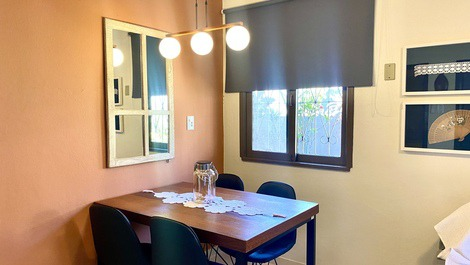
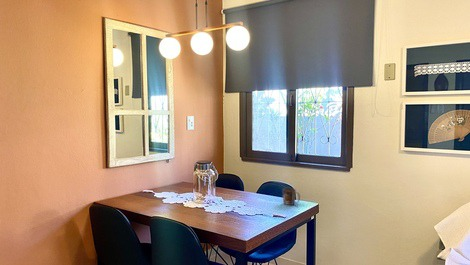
+ mug (291, 196)
